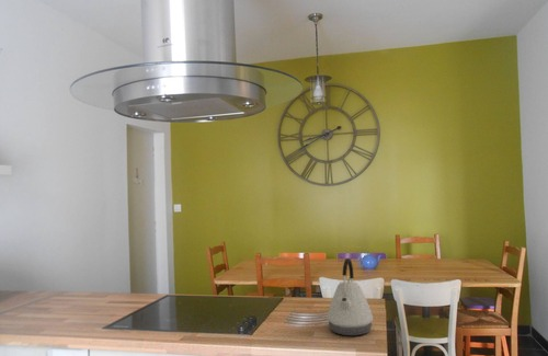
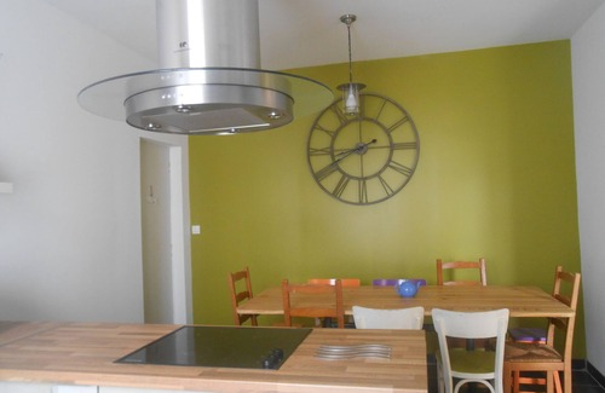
- kettle (349, 294)
